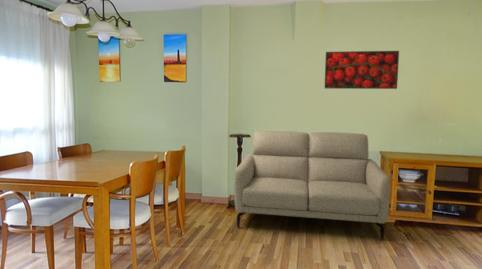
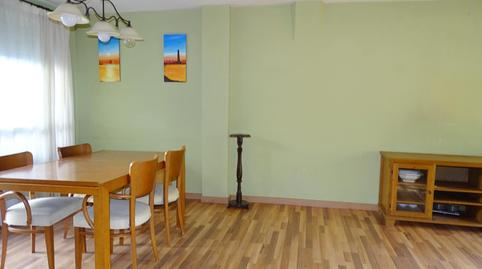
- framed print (360, 70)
- sofa (308, 177)
